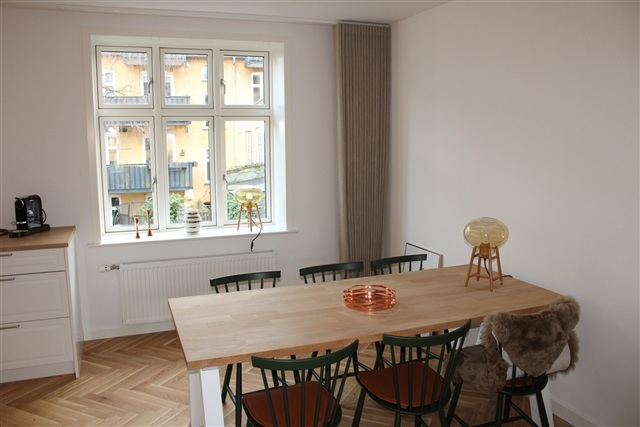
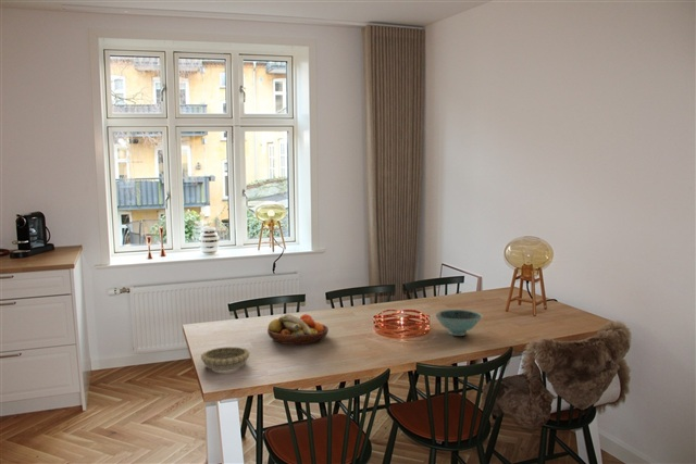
+ decorative bowl (225, 359)
+ fruit bowl (298, 326)
+ bowl (458, 324)
